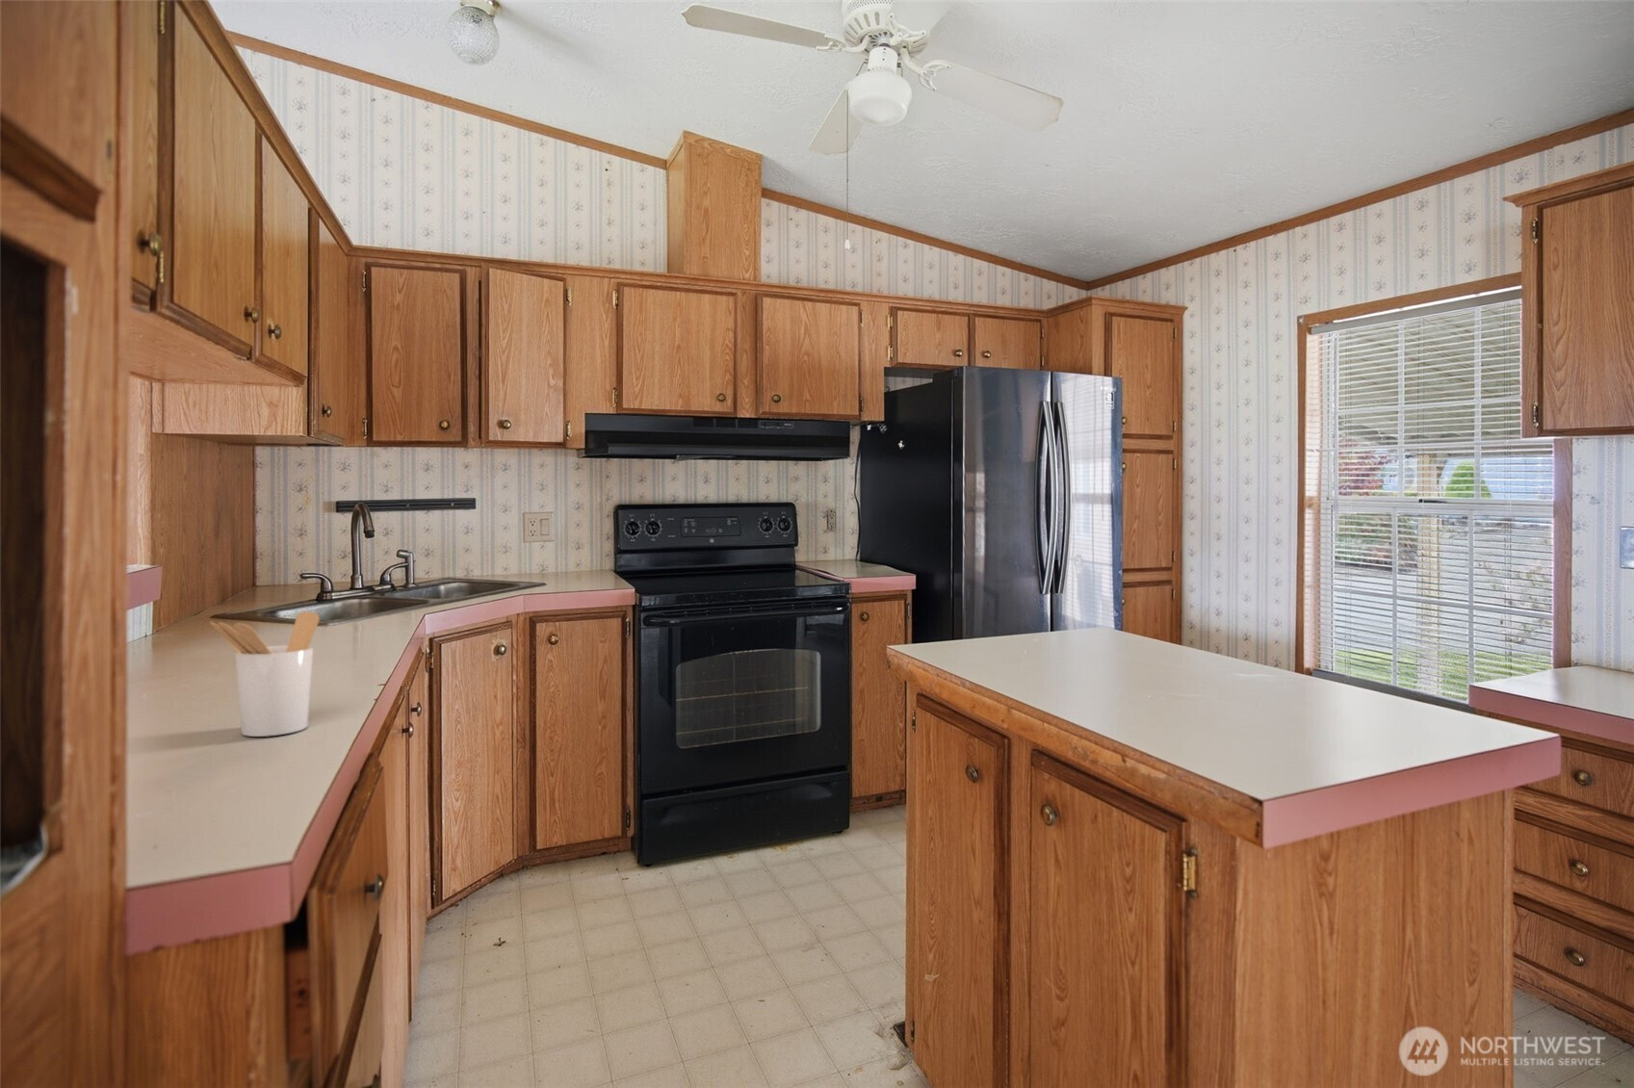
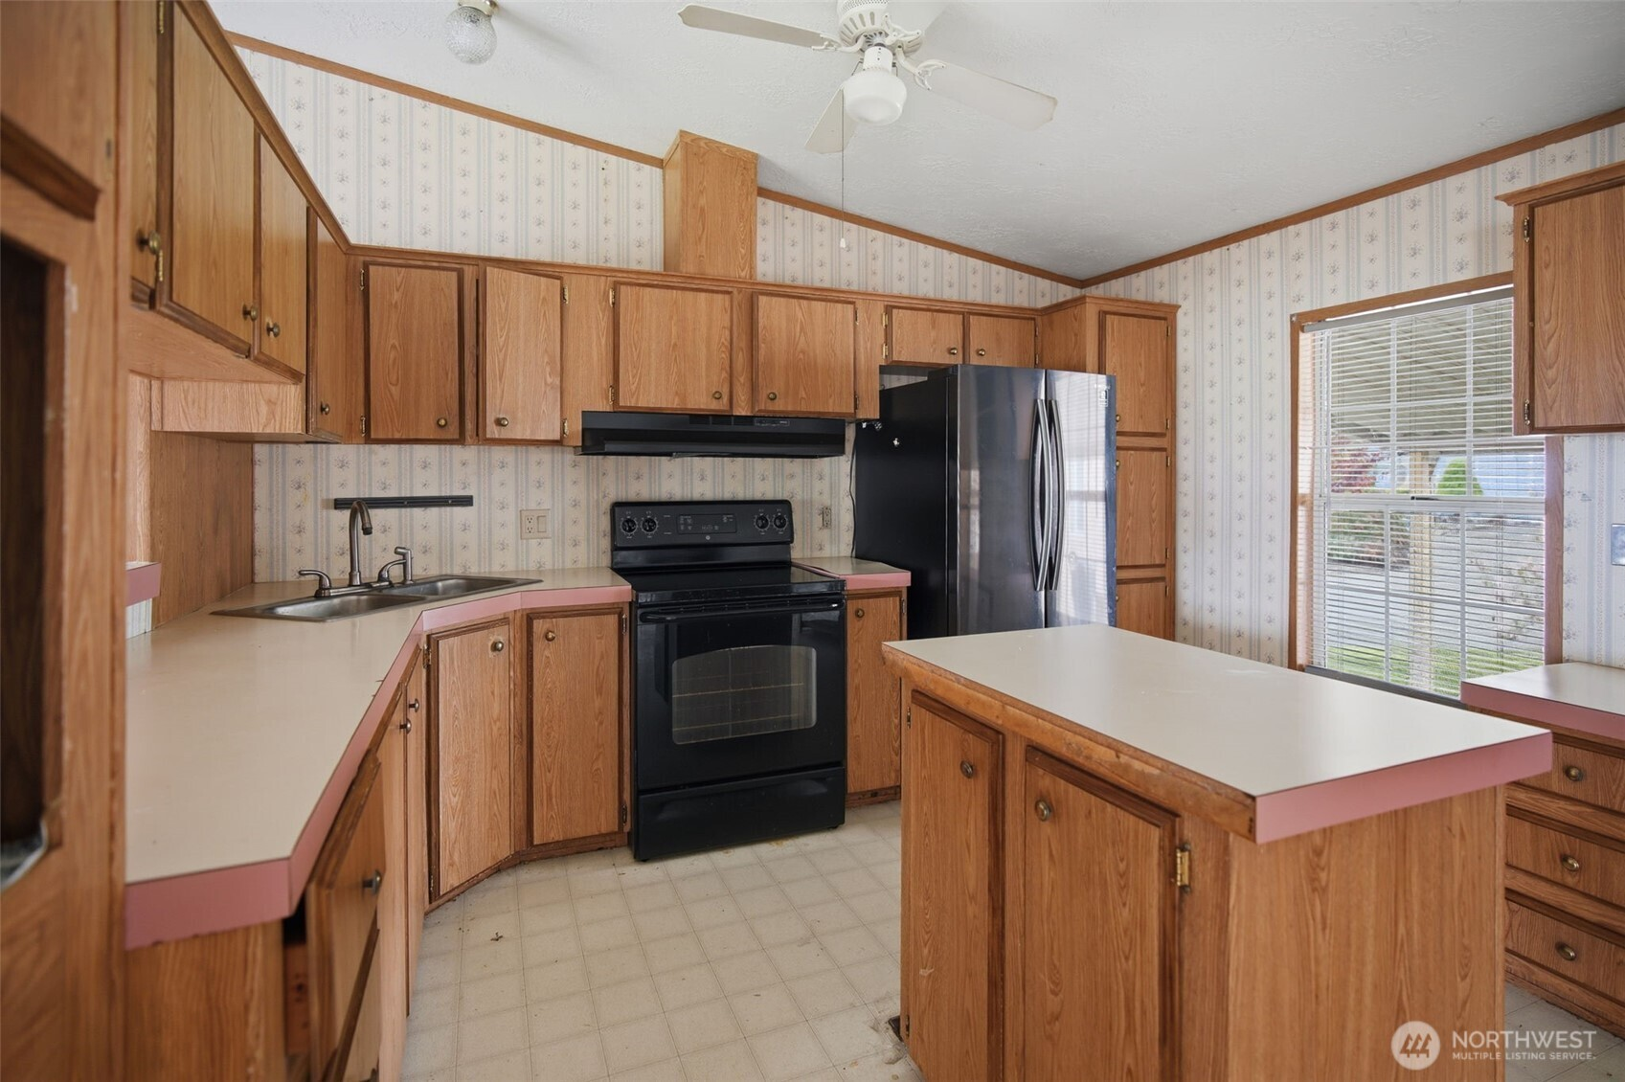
- utensil holder (262, 672)
